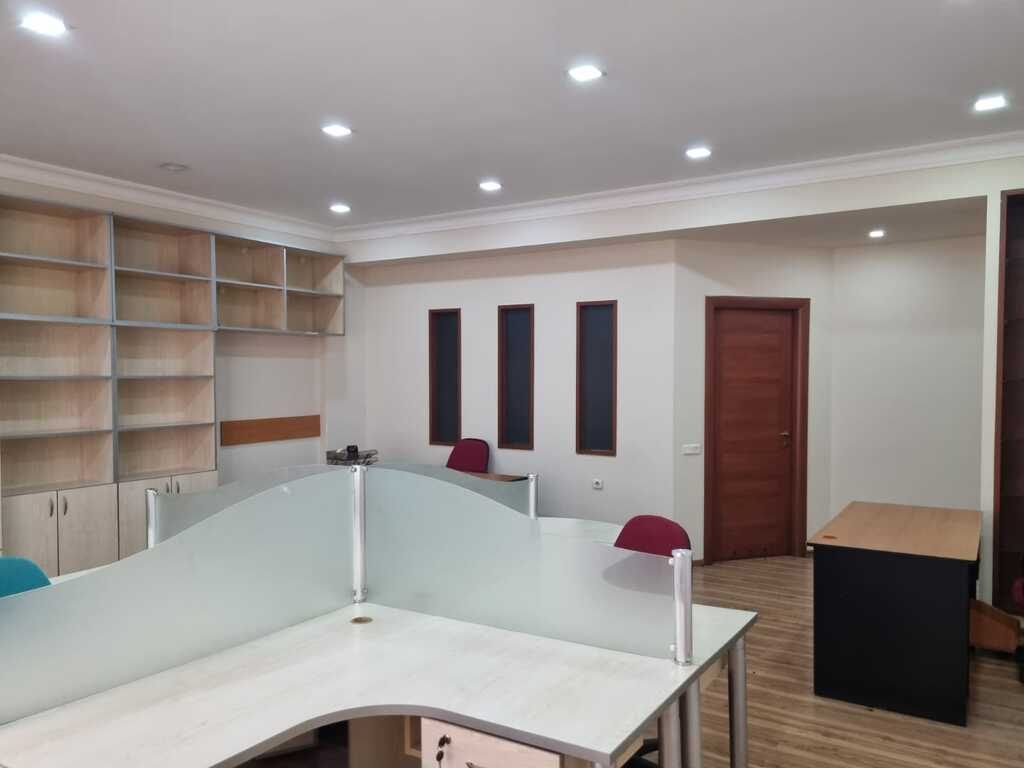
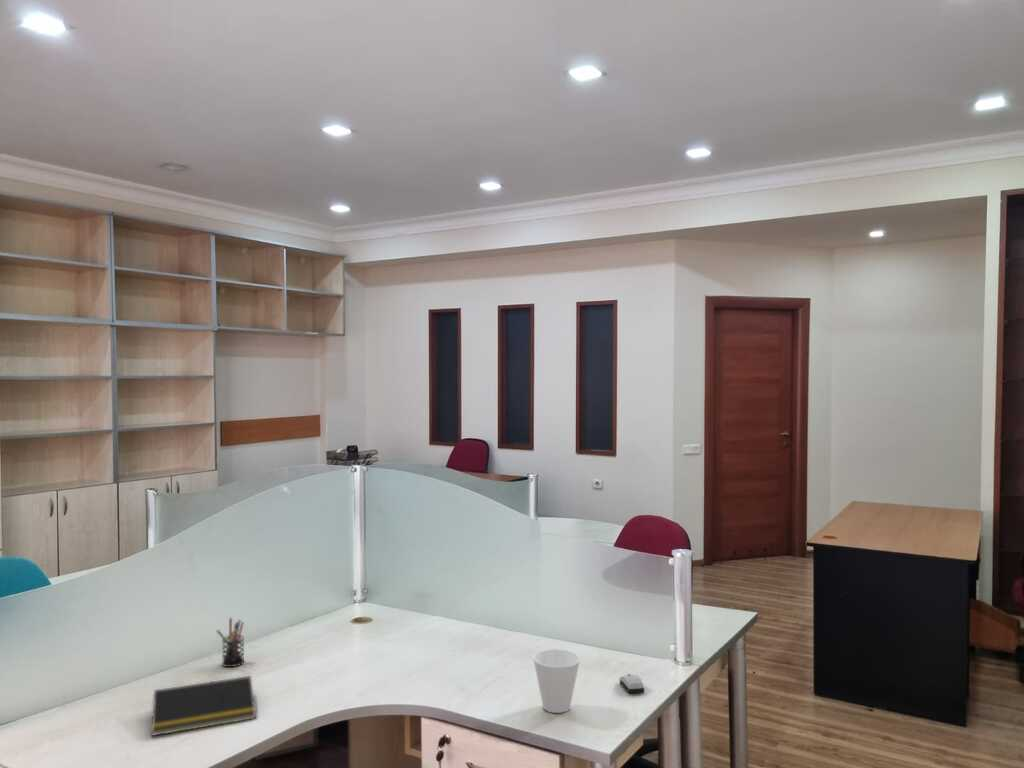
+ notepad (204, 703)
+ cup (556, 682)
+ pen holder (230, 641)
+ computer mouse (631, 681)
